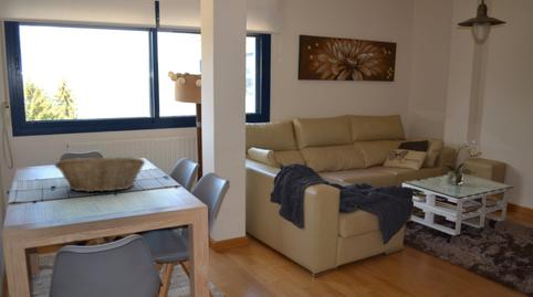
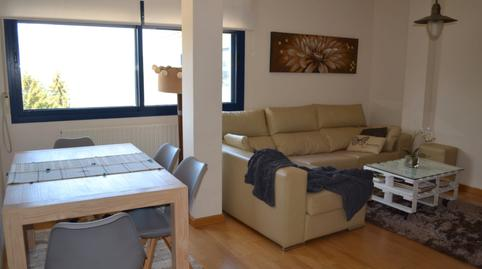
- fruit basket (101, 170)
